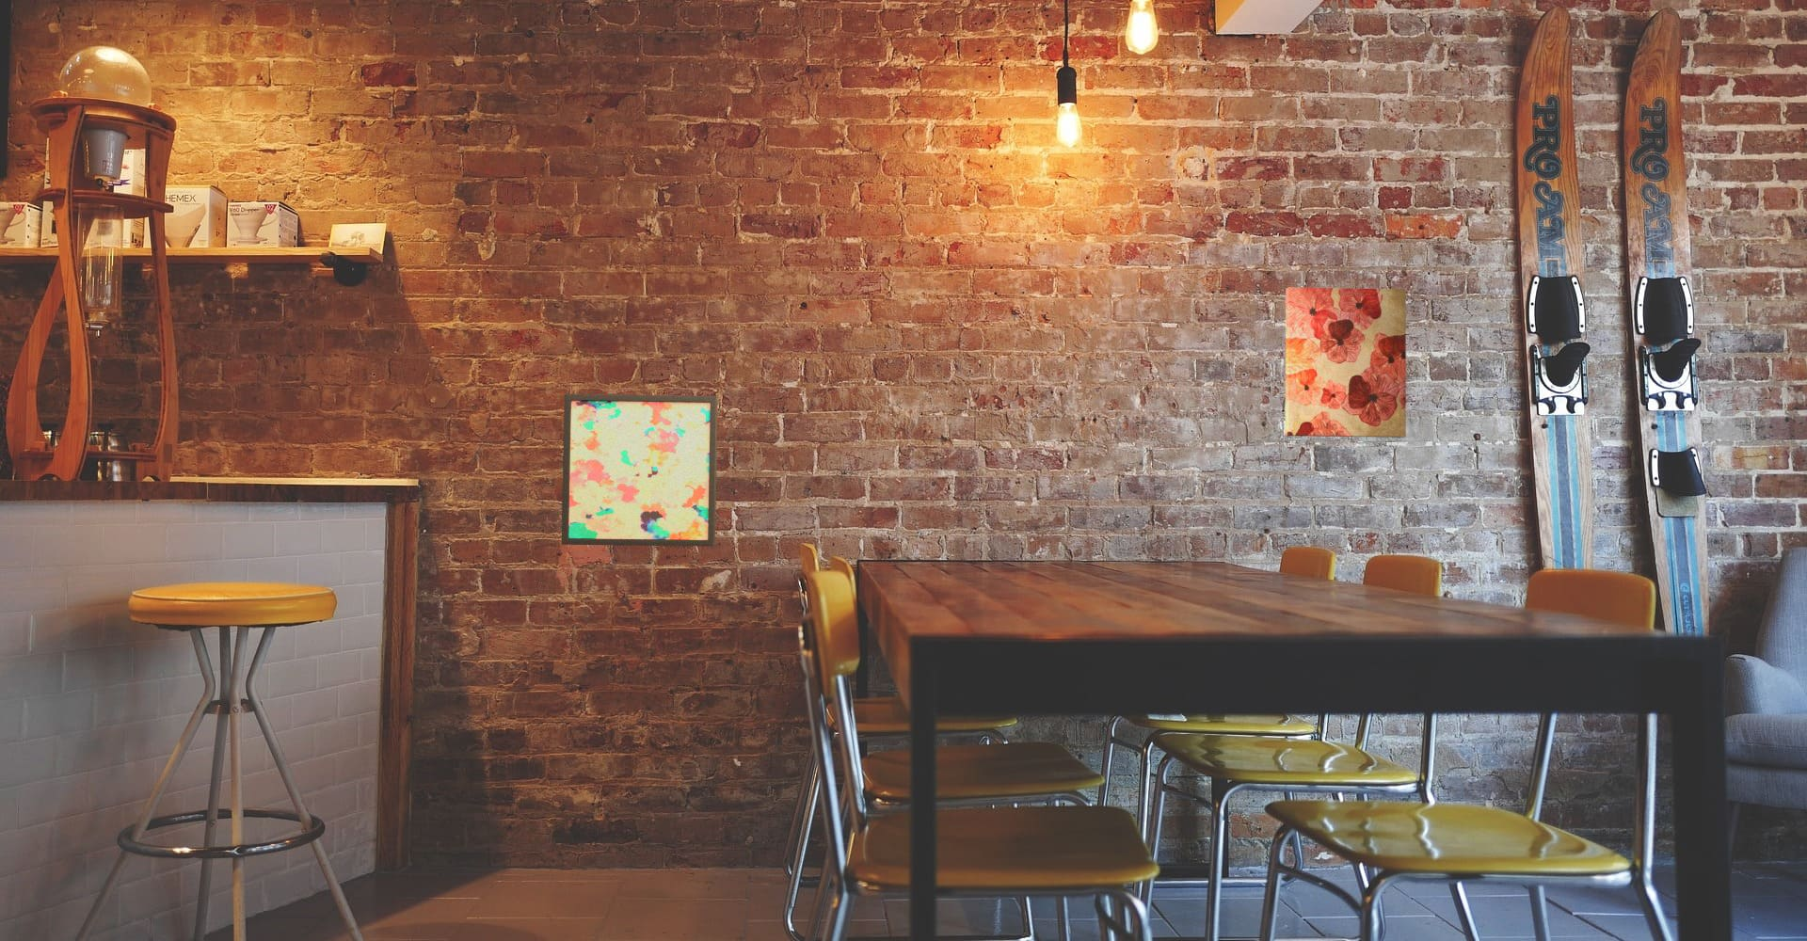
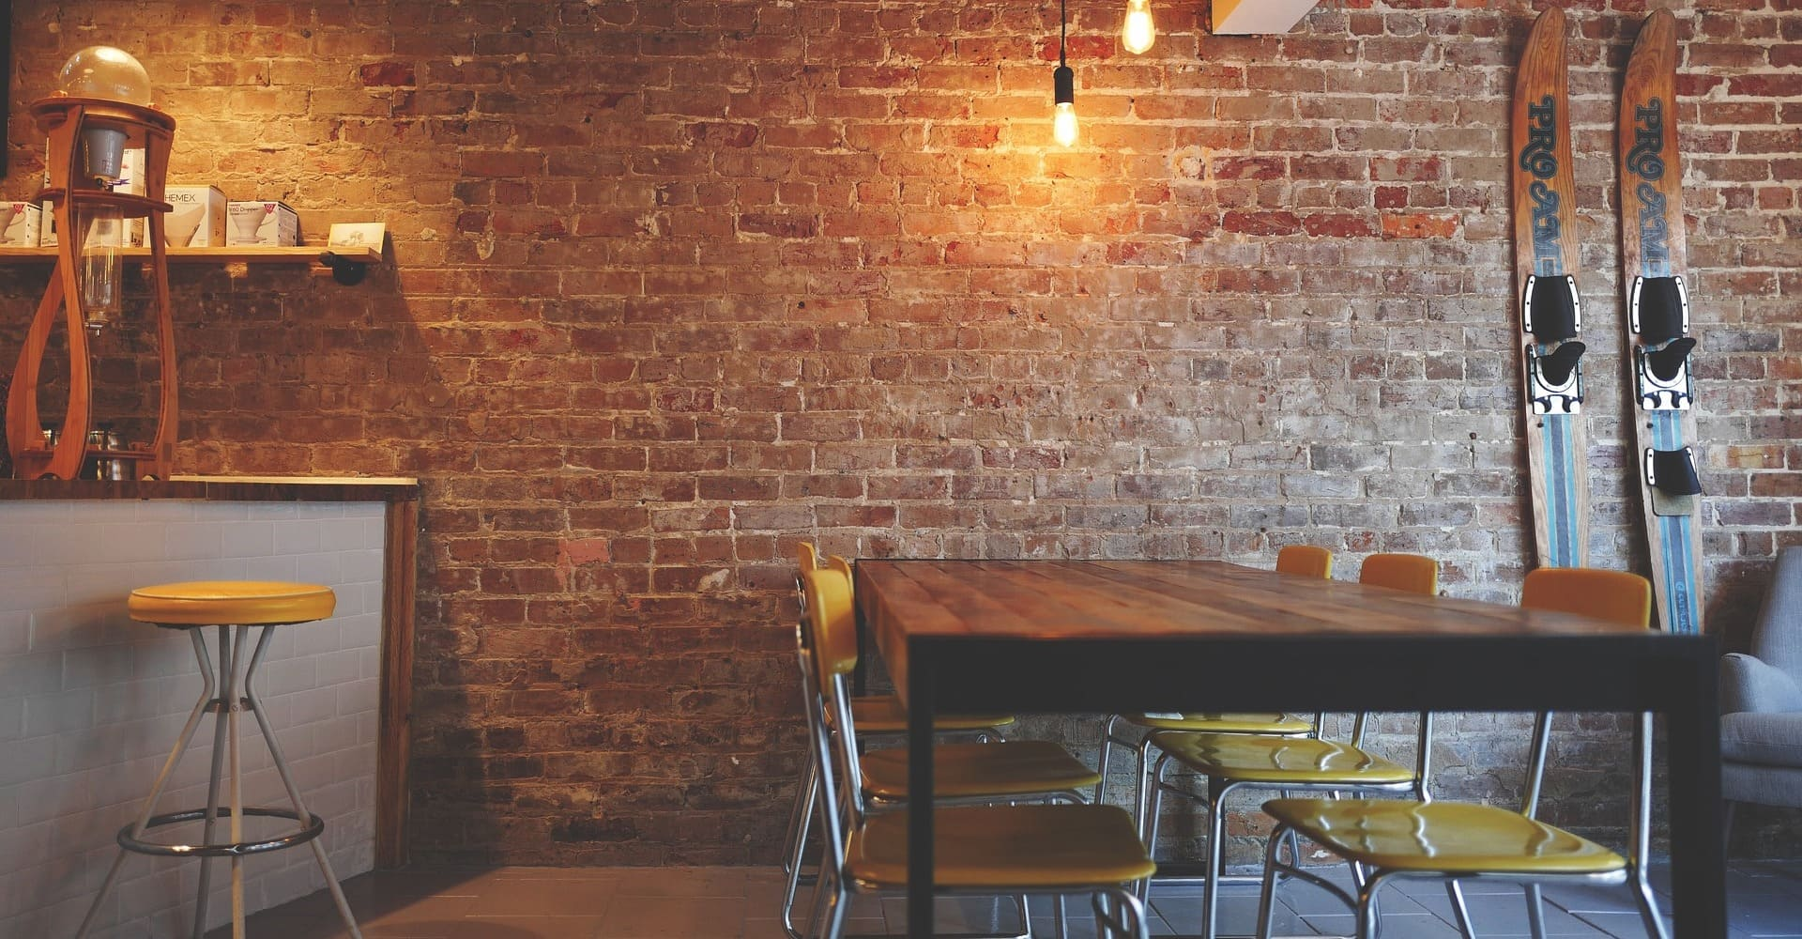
- wall art (1344, 362)
- wall art (641, 469)
